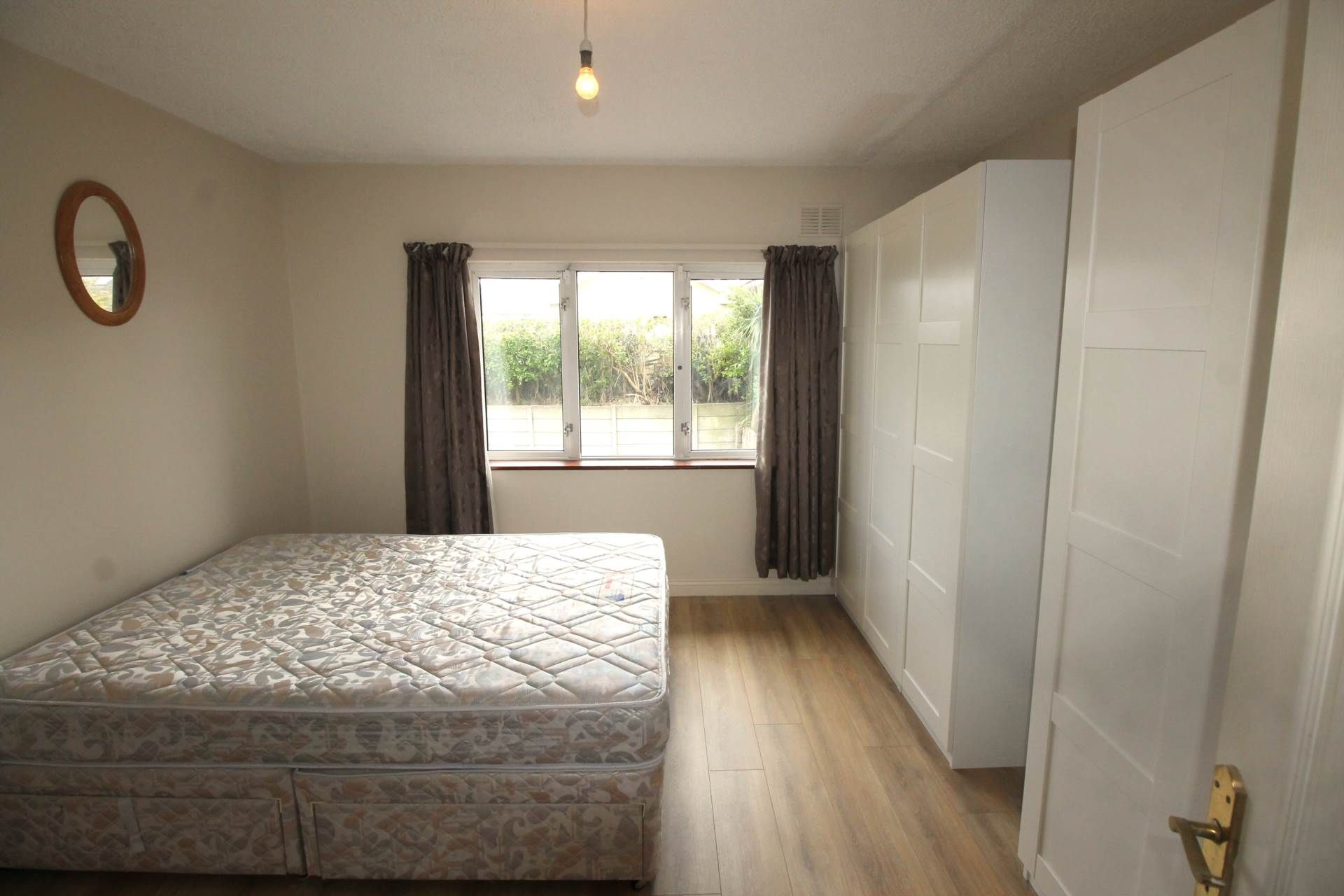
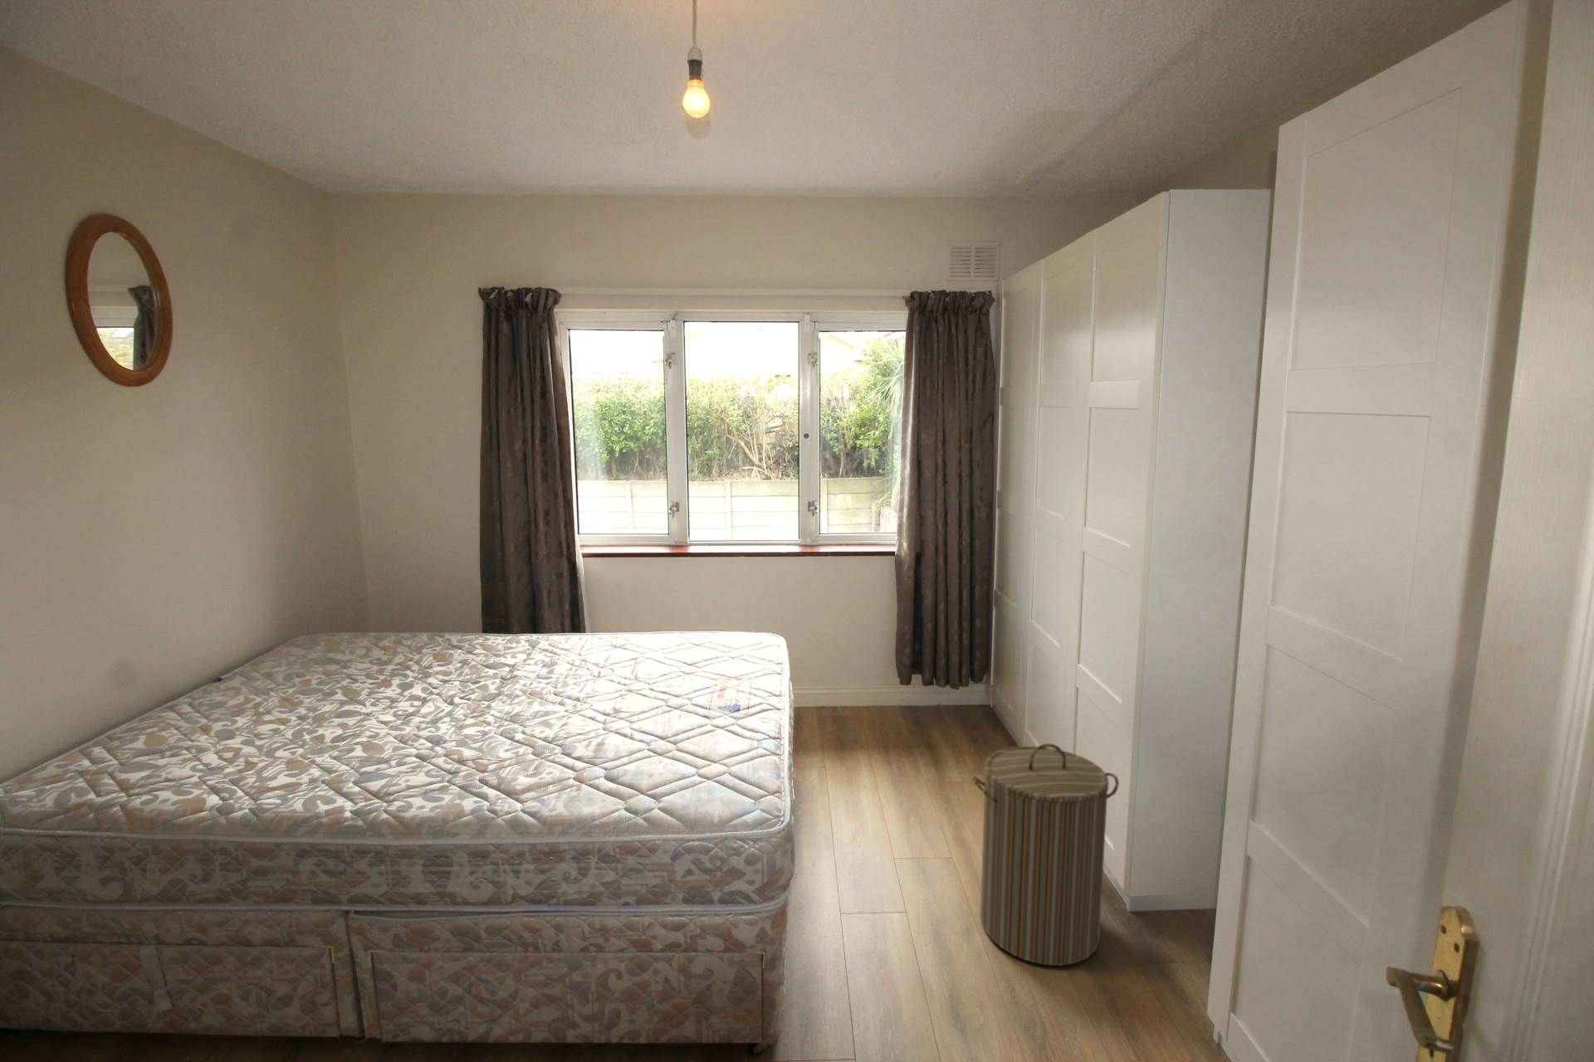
+ laundry hamper (1041, 837)
